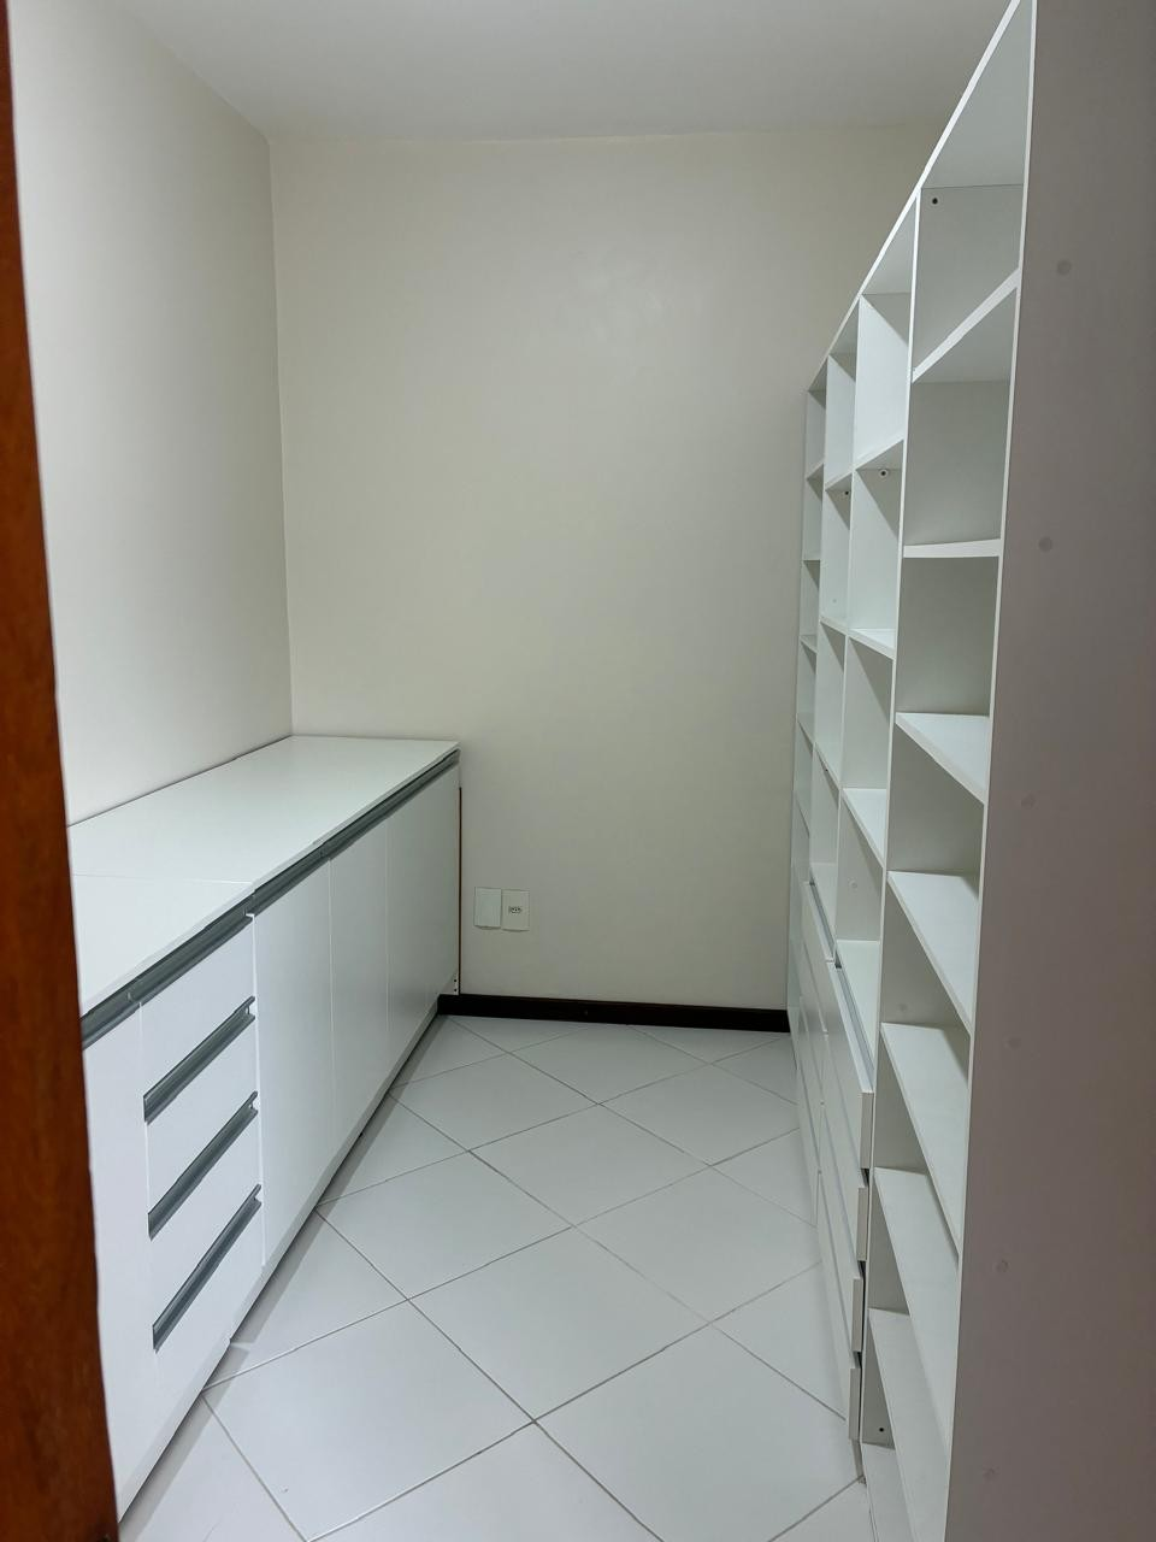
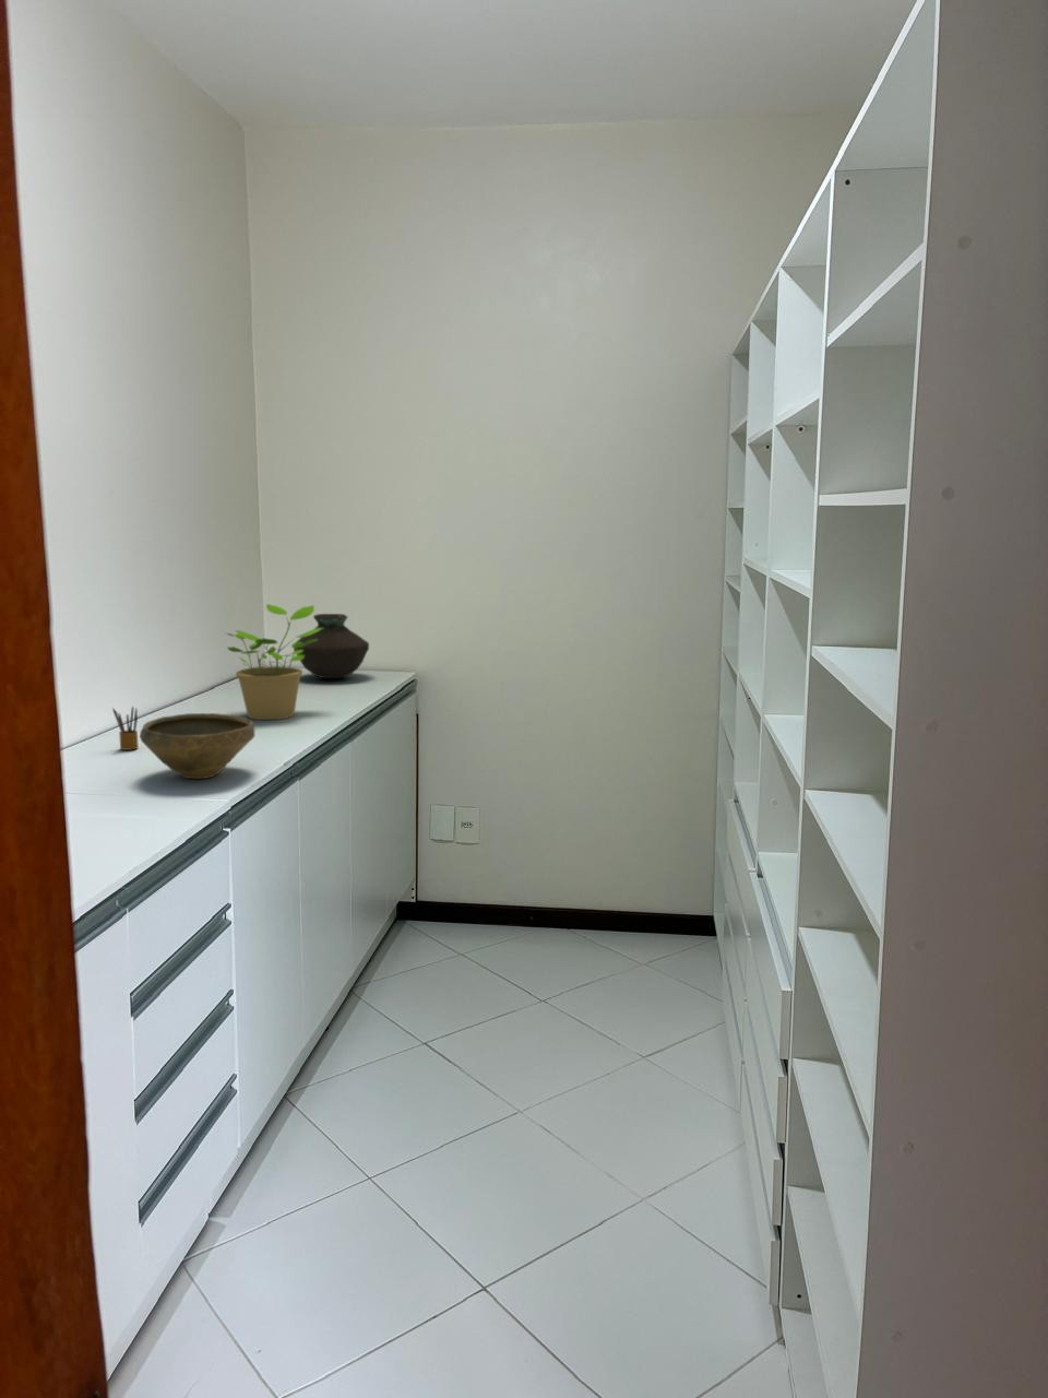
+ vase (330, 646)
+ potted plant (274, 662)
+ bowl (198, 749)
+ pencil box (128, 727)
